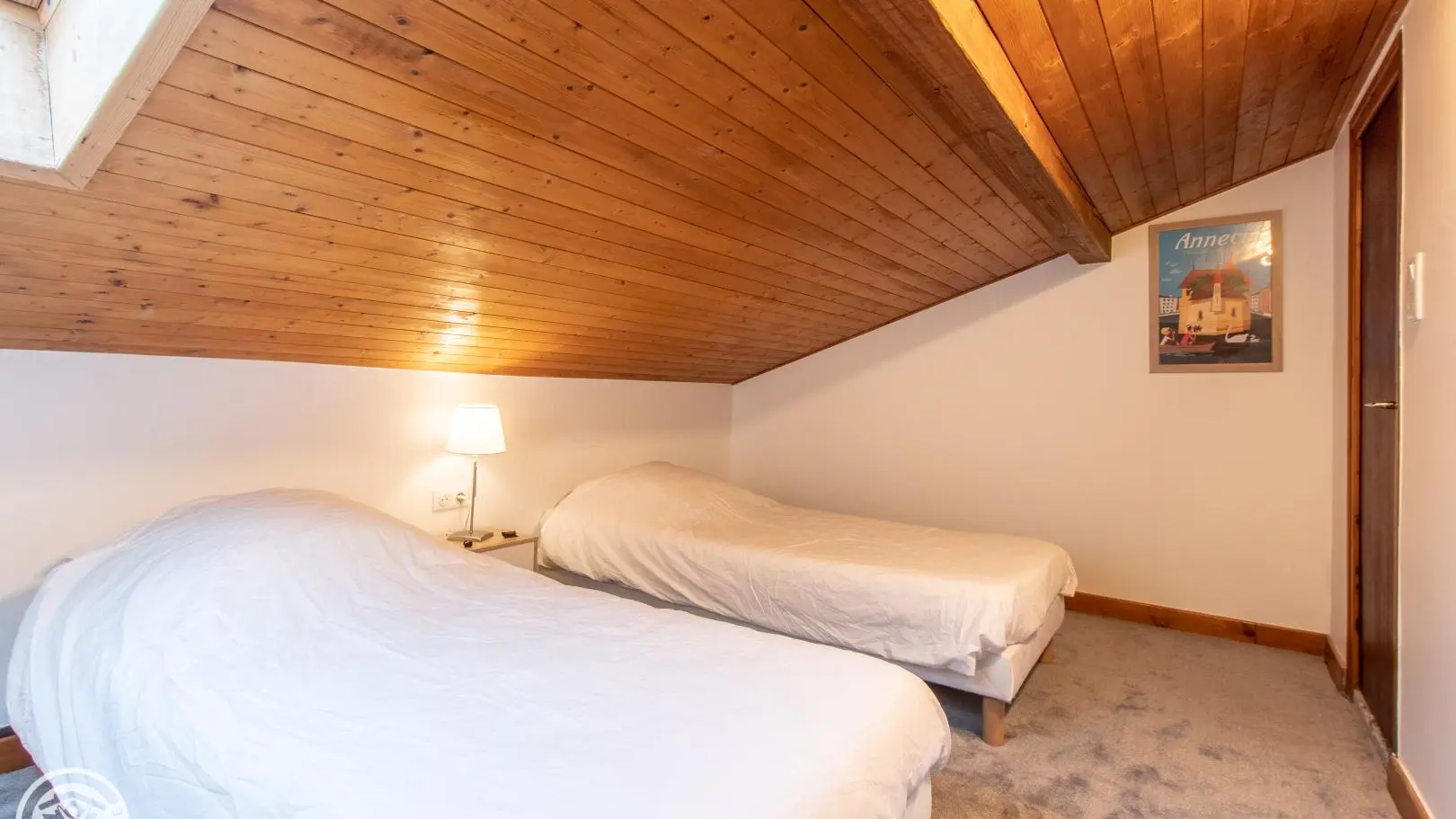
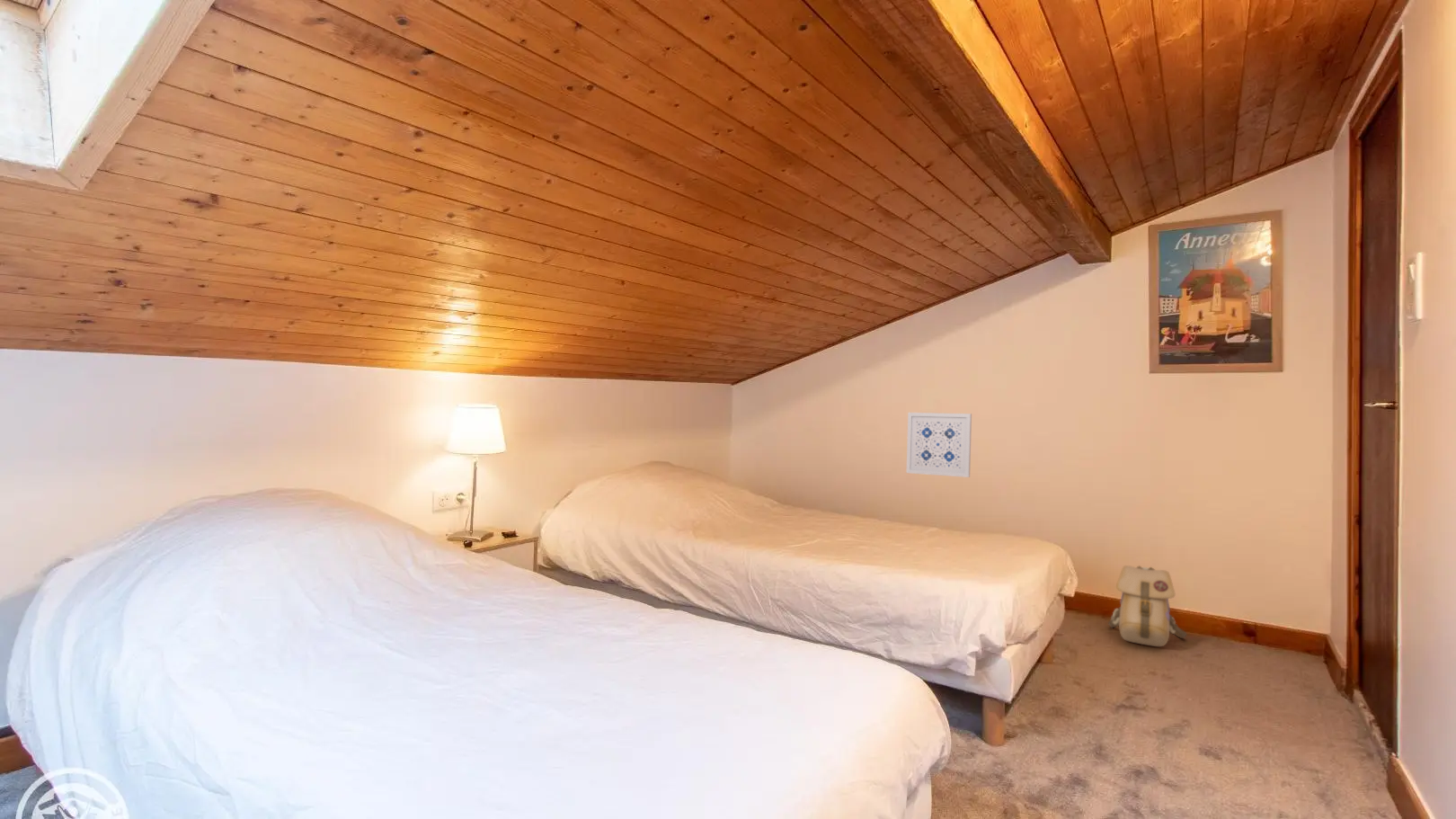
+ backpack (1147, 601)
+ wall art (938, 443)
